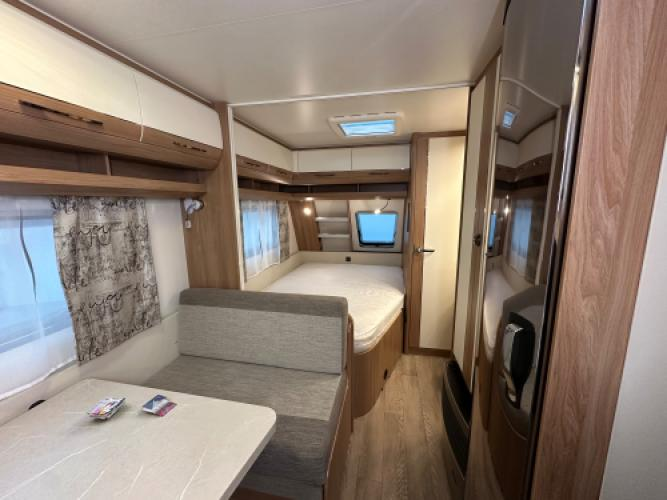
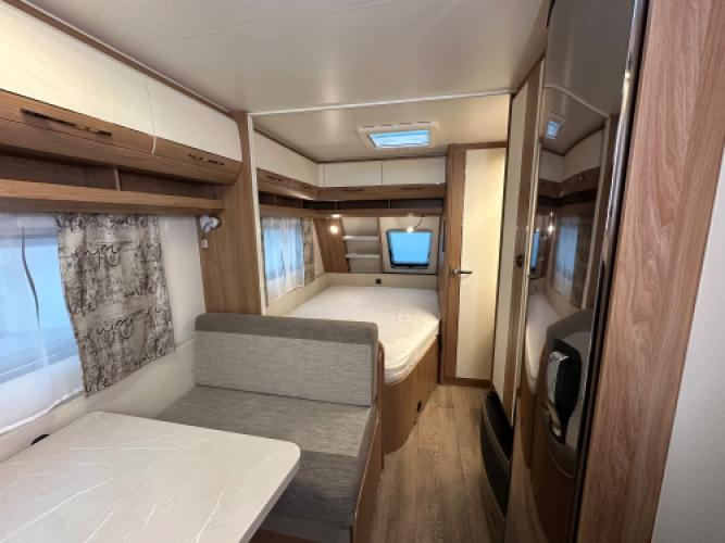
- magazine (142, 406)
